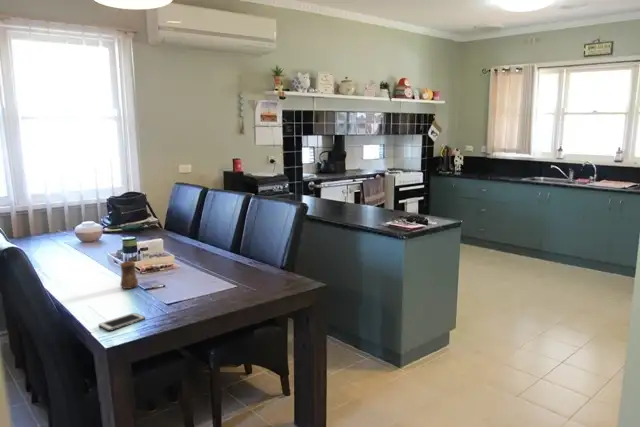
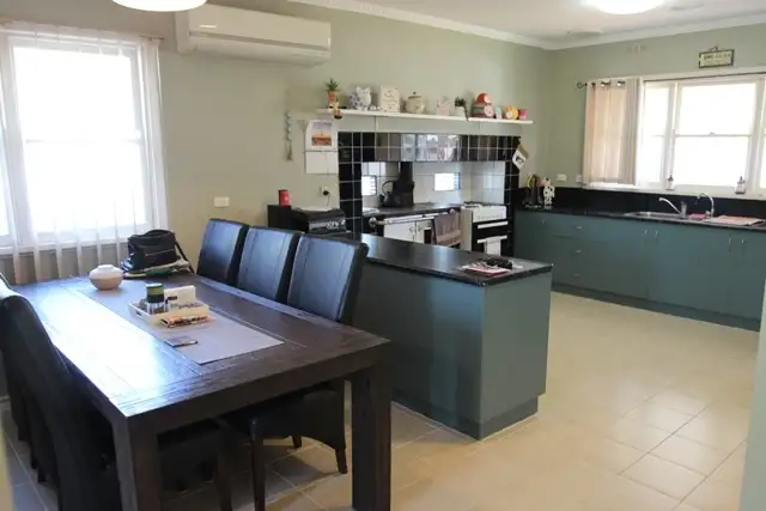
- cell phone (122, 321)
- cup (128, 275)
